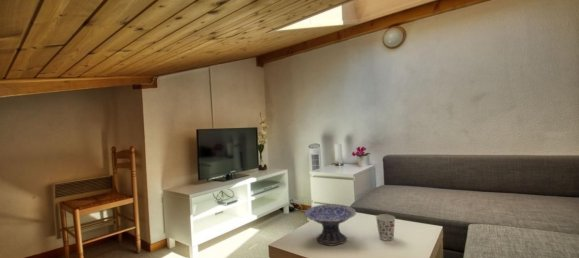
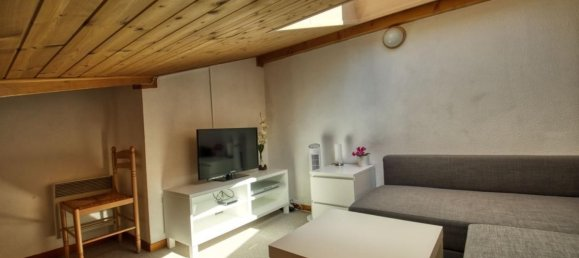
- decorative bowl (330, 225)
- cup (385, 227)
